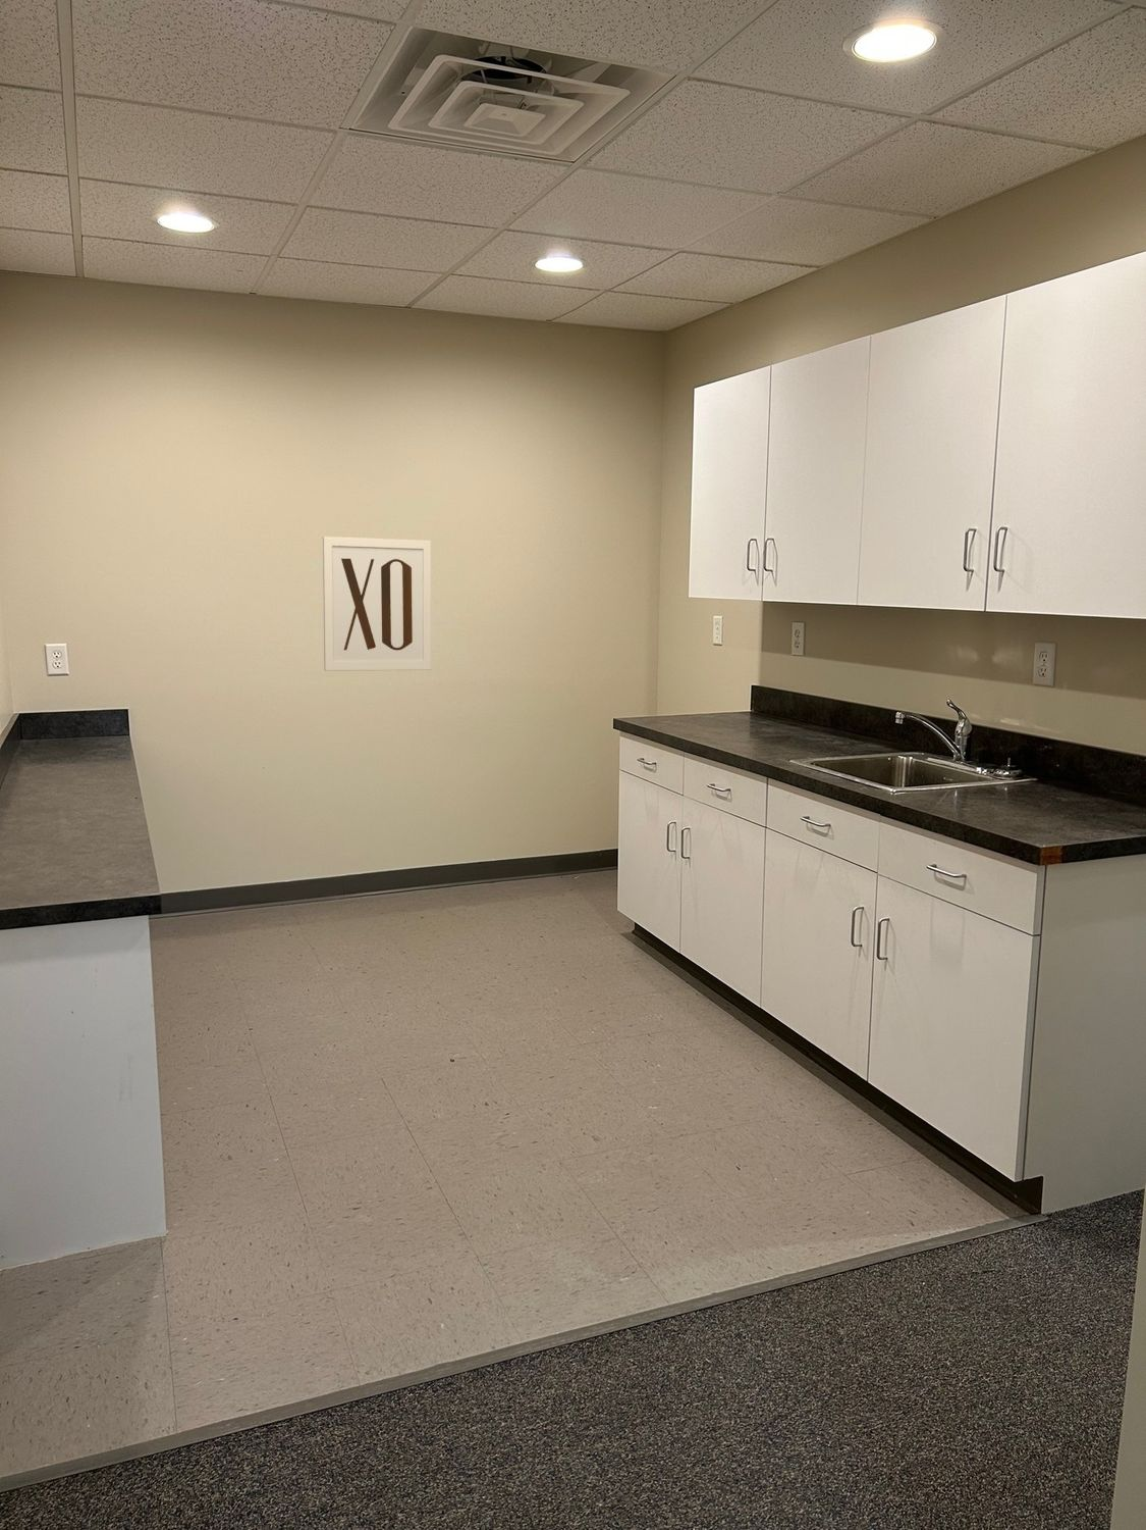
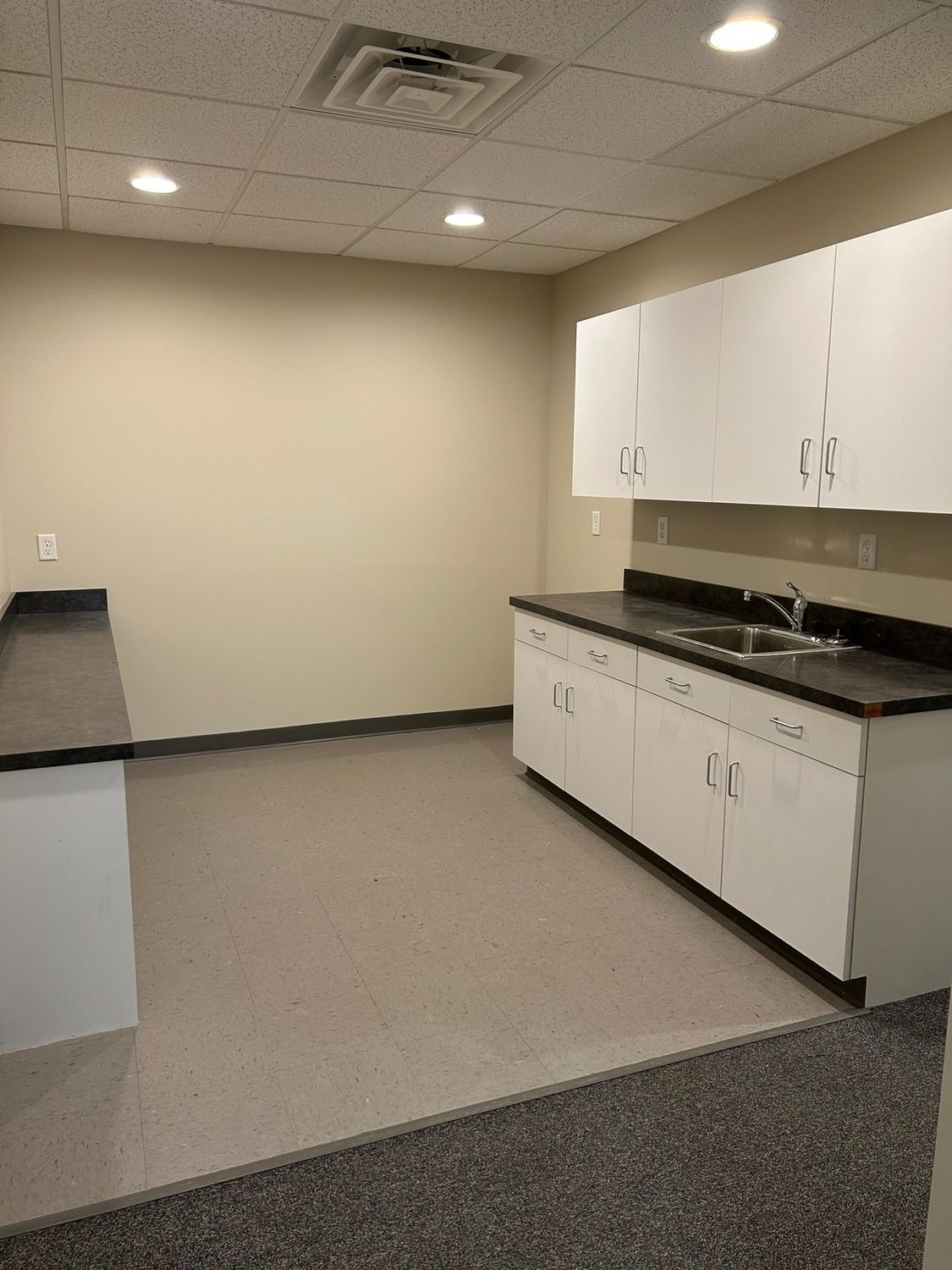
- wall art (378, 605)
